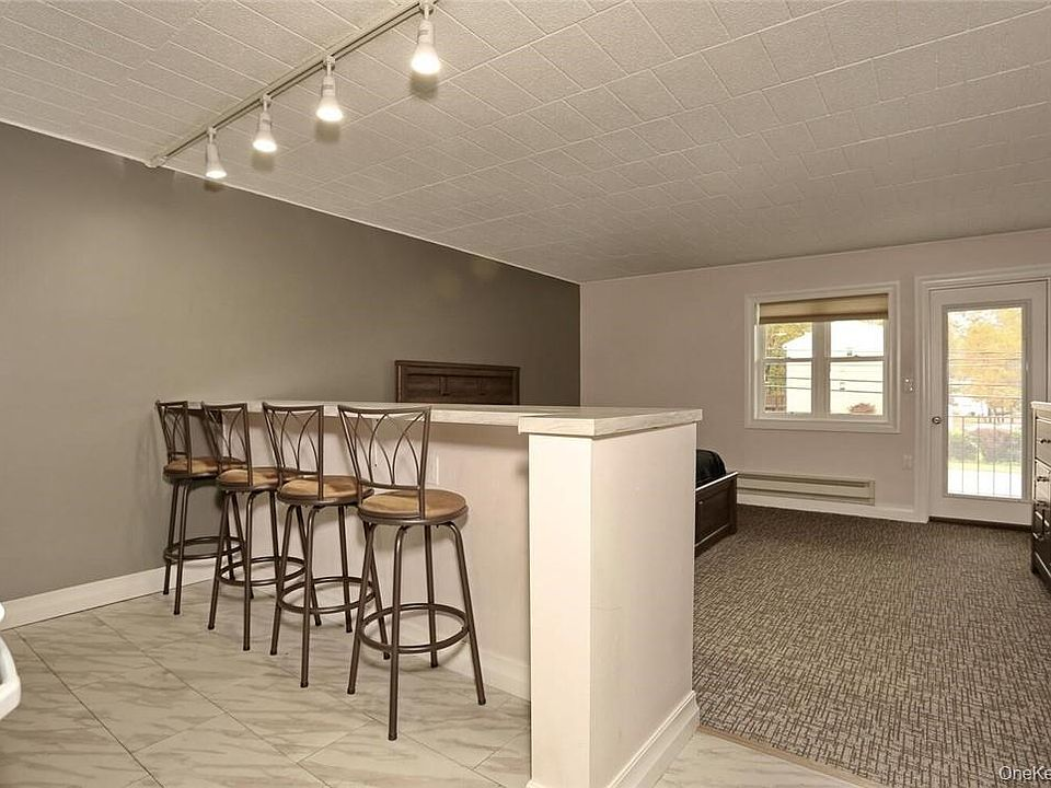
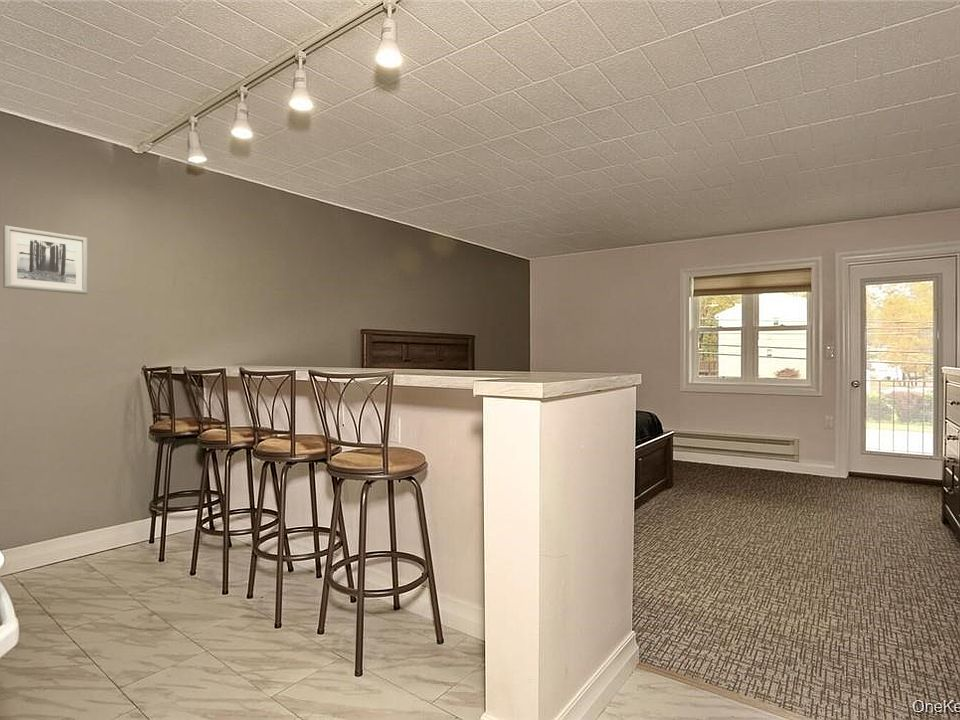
+ wall art (47, 261)
